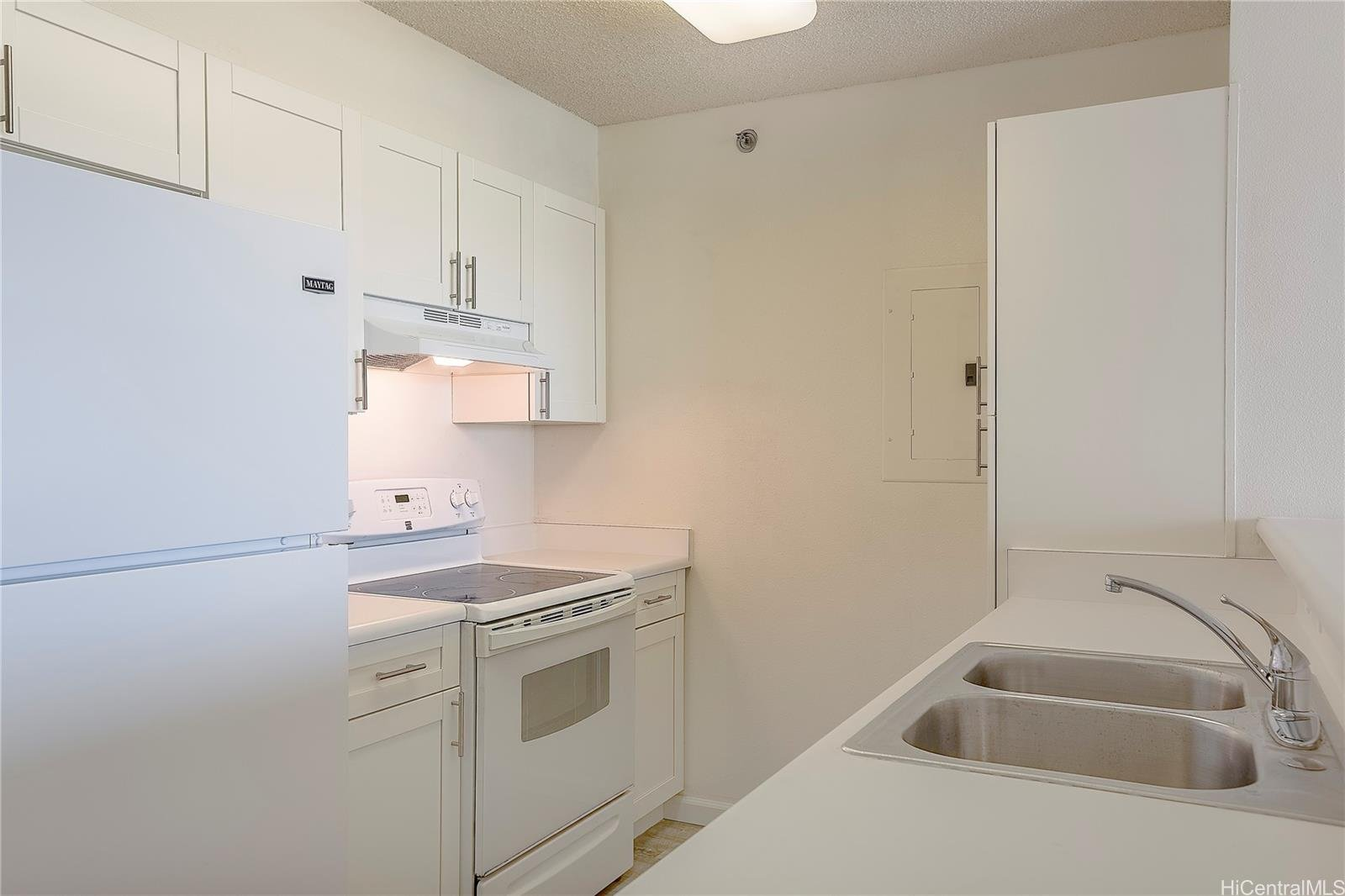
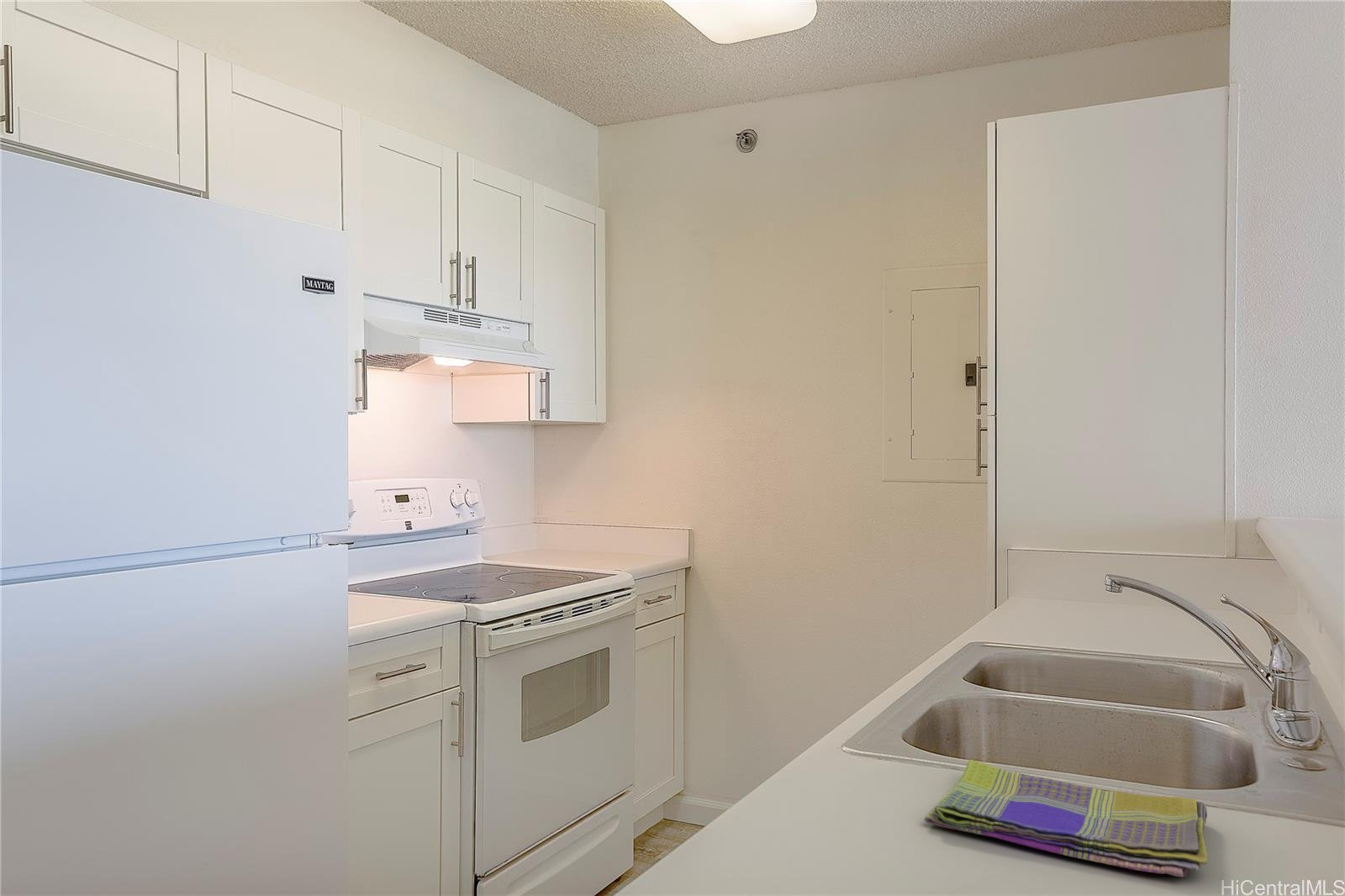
+ dish towel (1070, 811)
